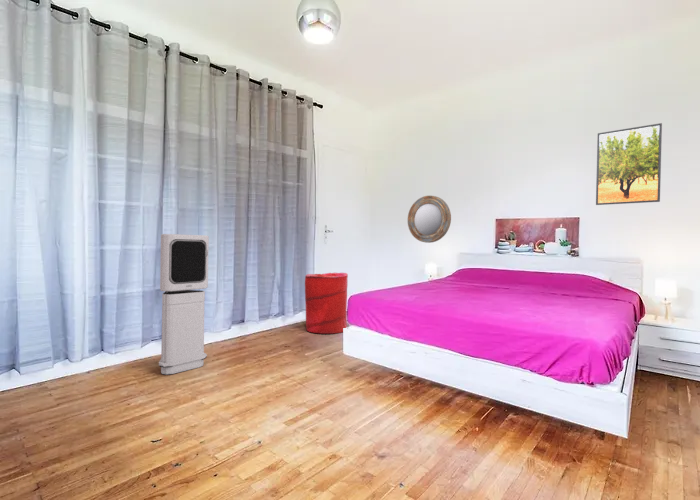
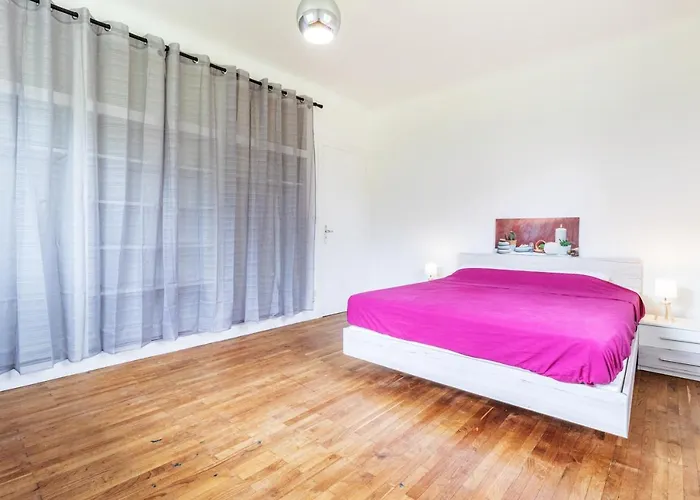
- home mirror (428, 219)
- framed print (627, 166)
- air purifier (177, 300)
- laundry hamper (325, 300)
